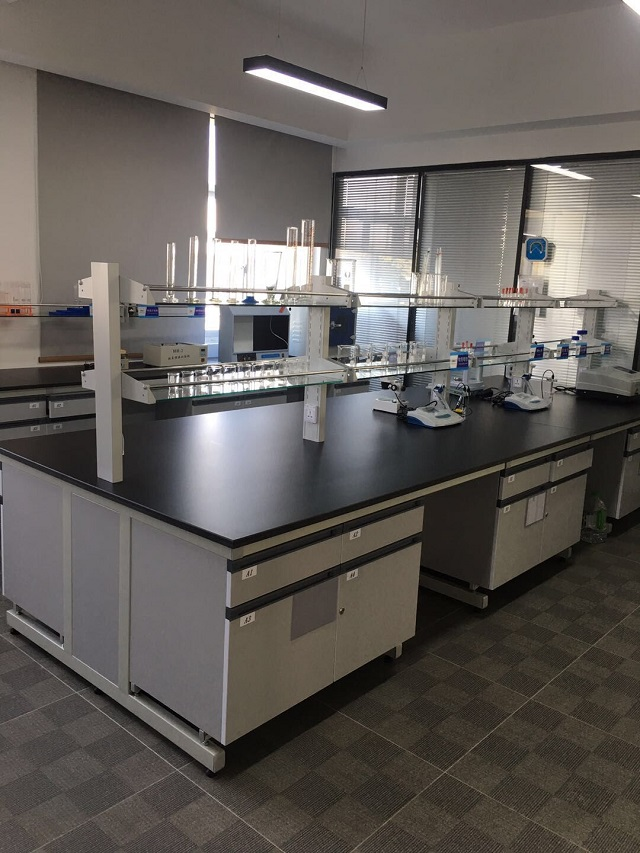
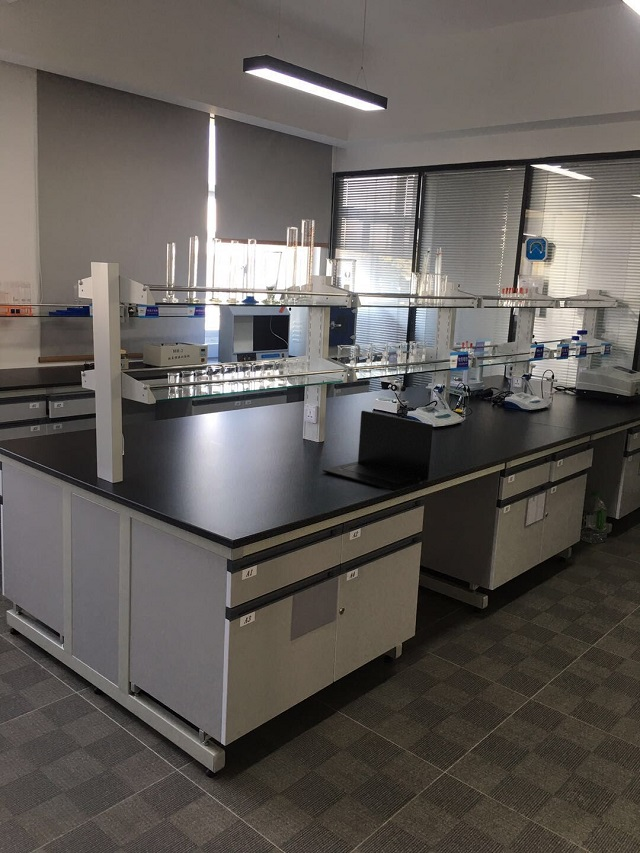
+ laptop (376, 448)
